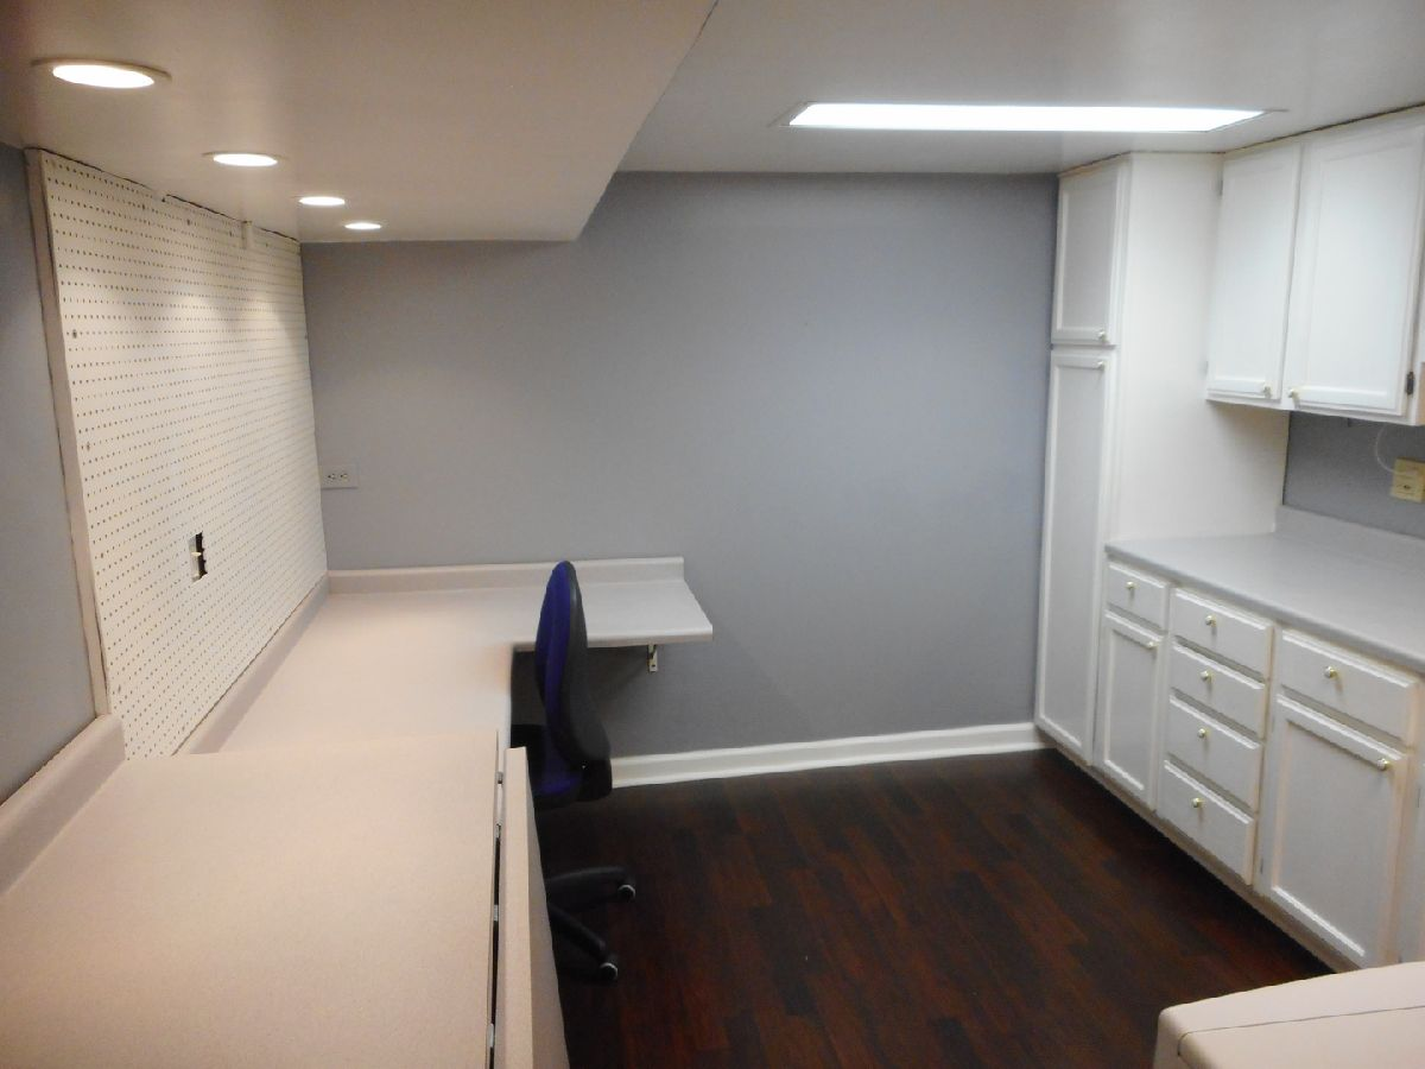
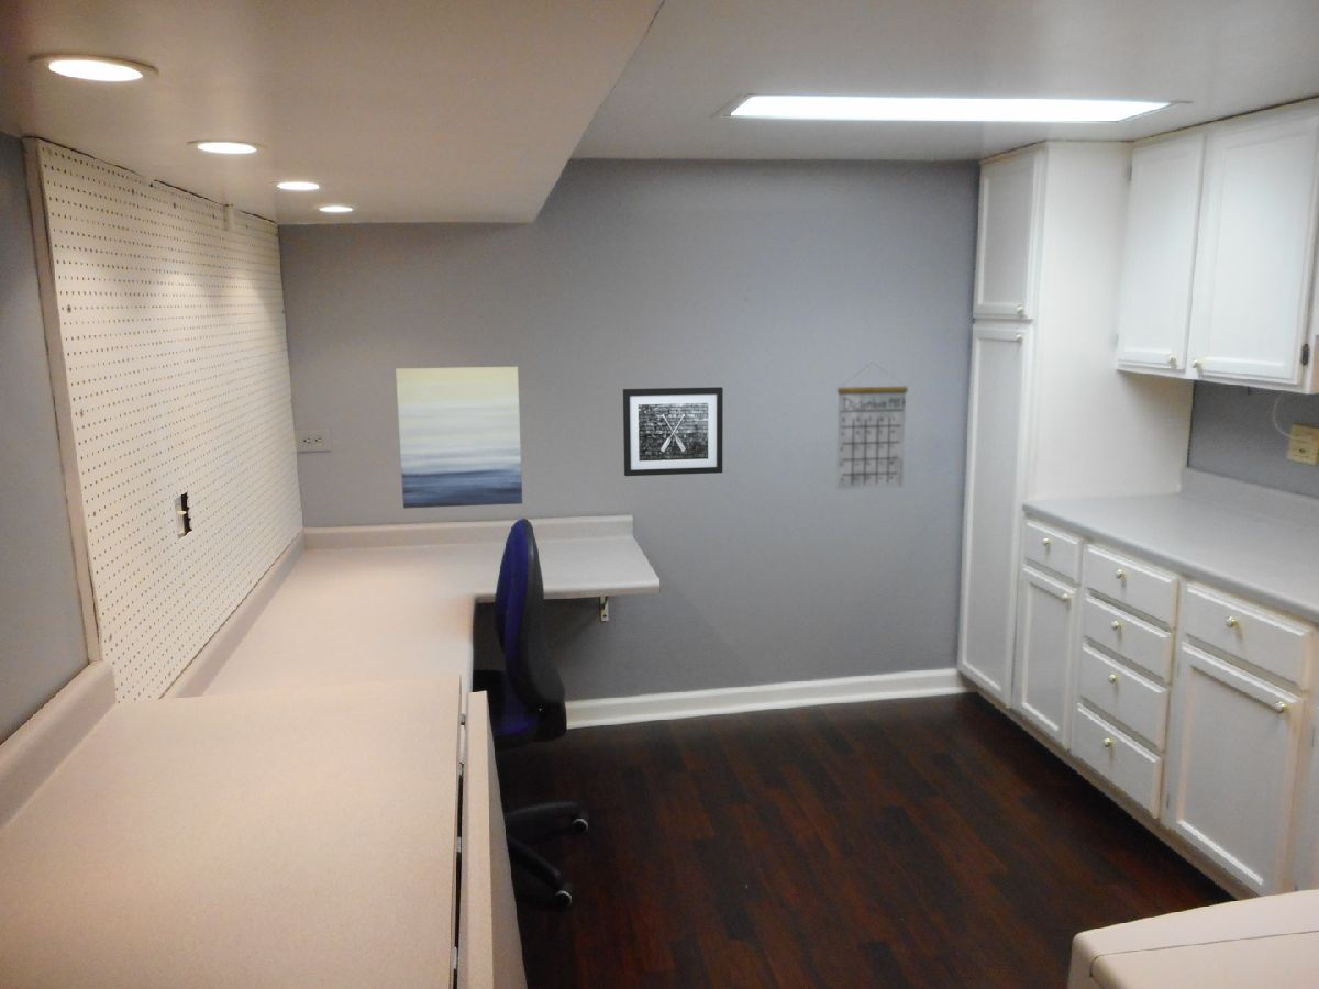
+ wall art (461, 436)
+ calendar (872, 425)
+ wall art (673, 431)
